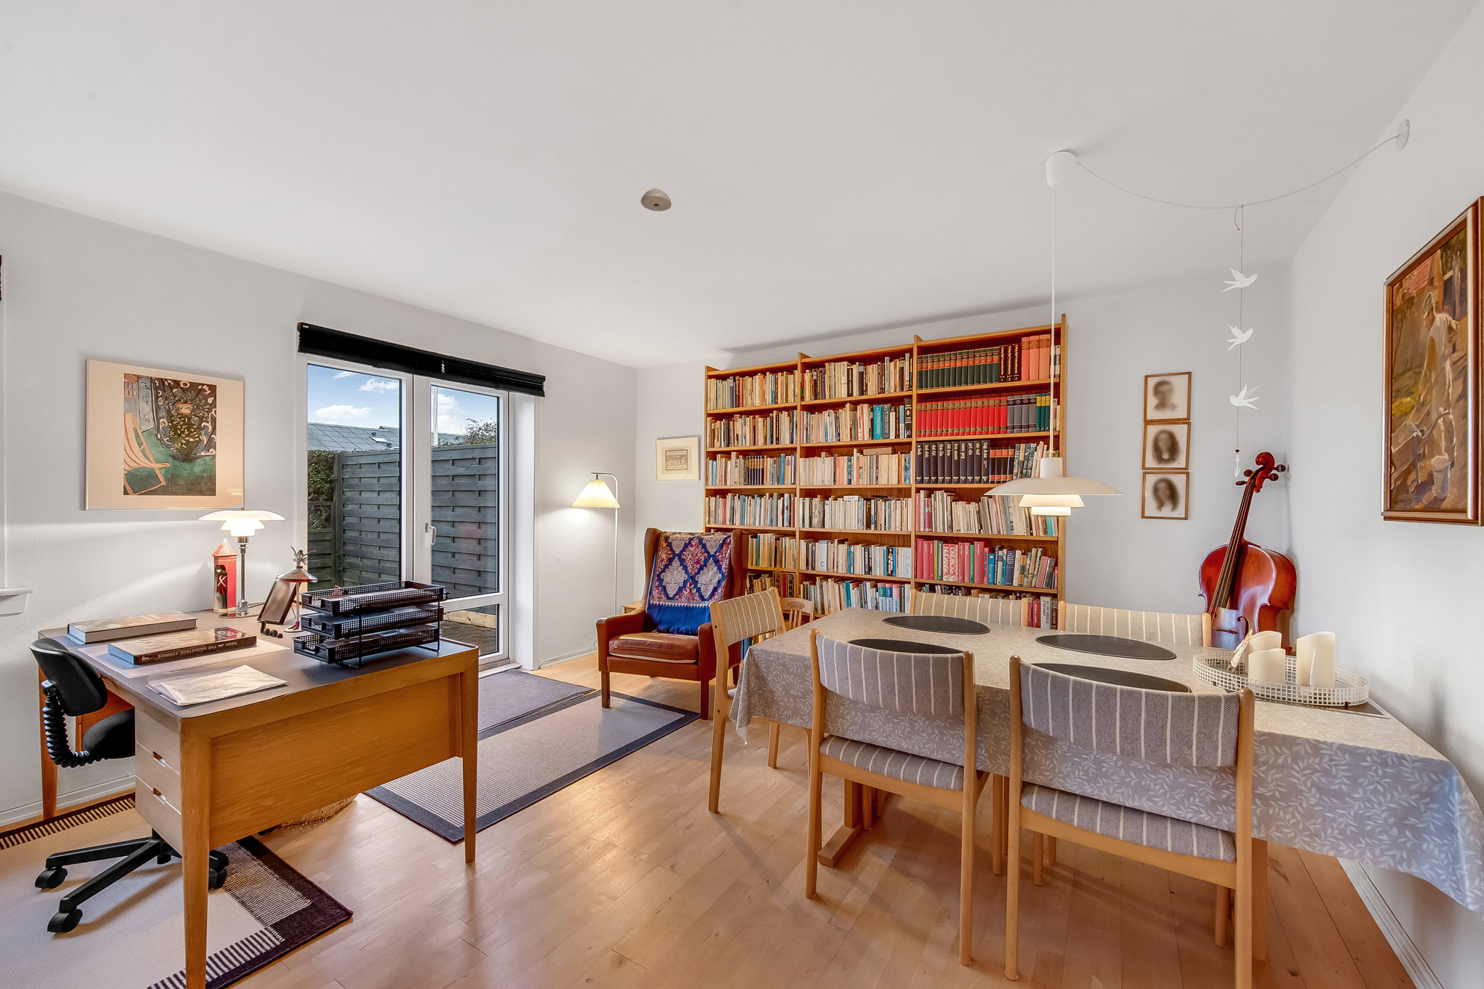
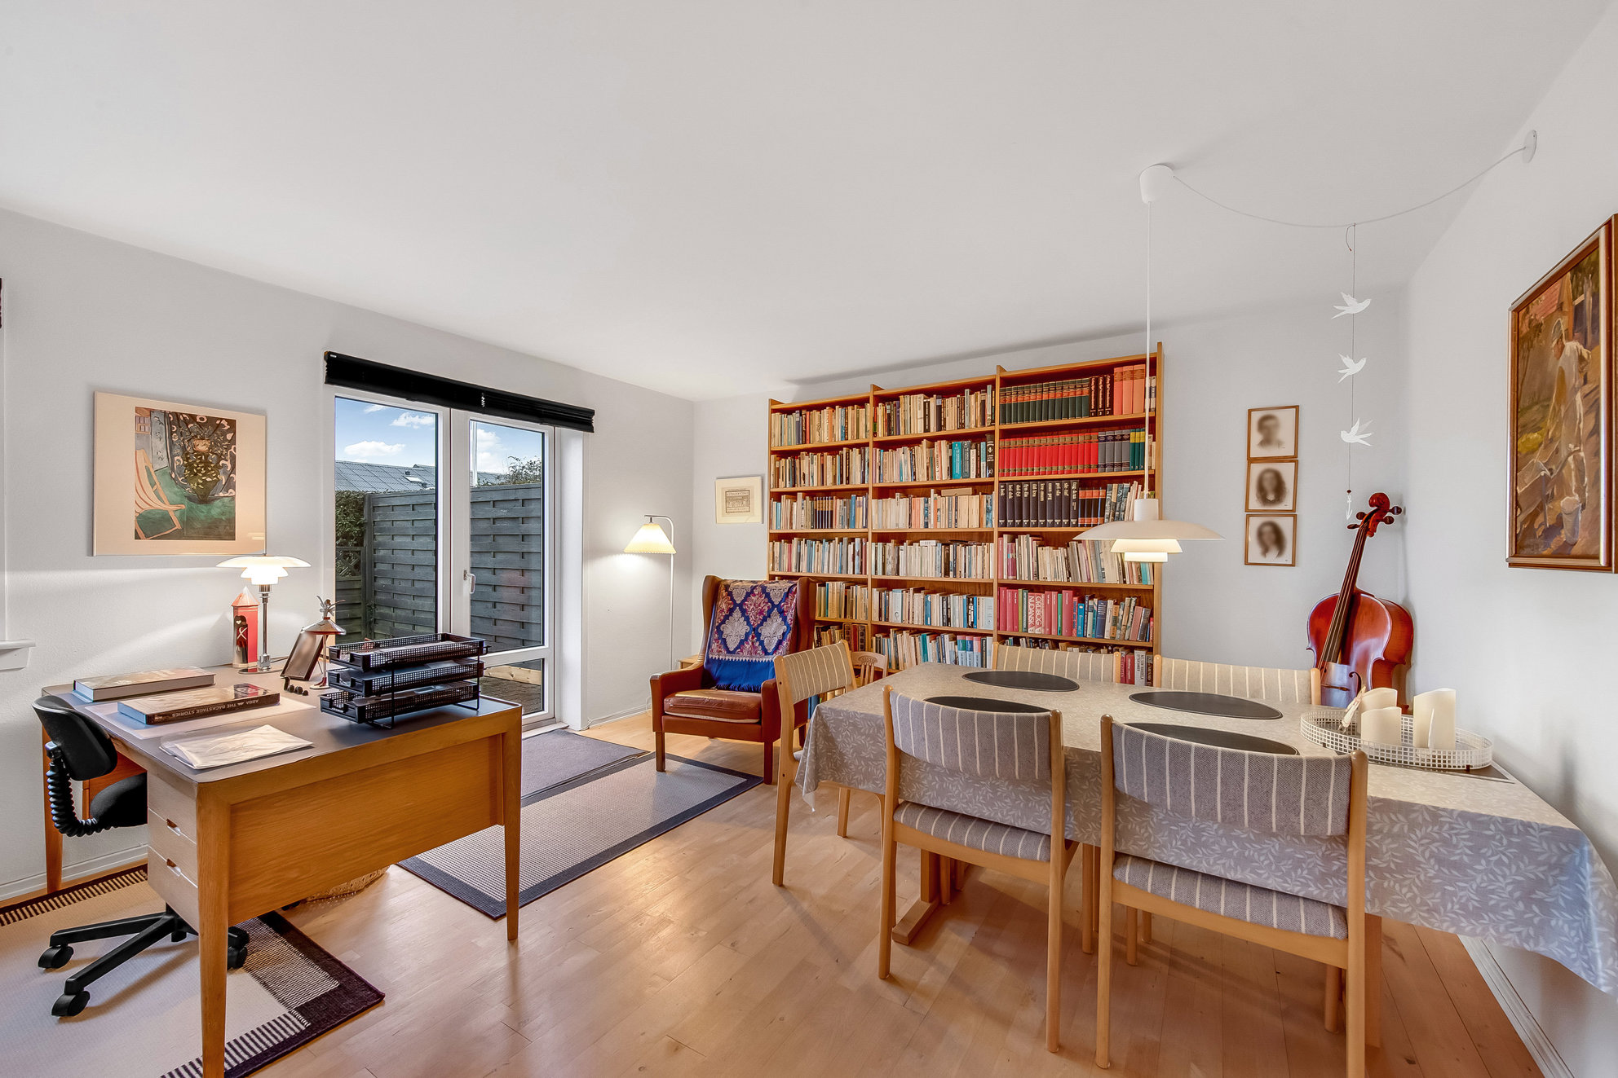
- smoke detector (656, 198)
